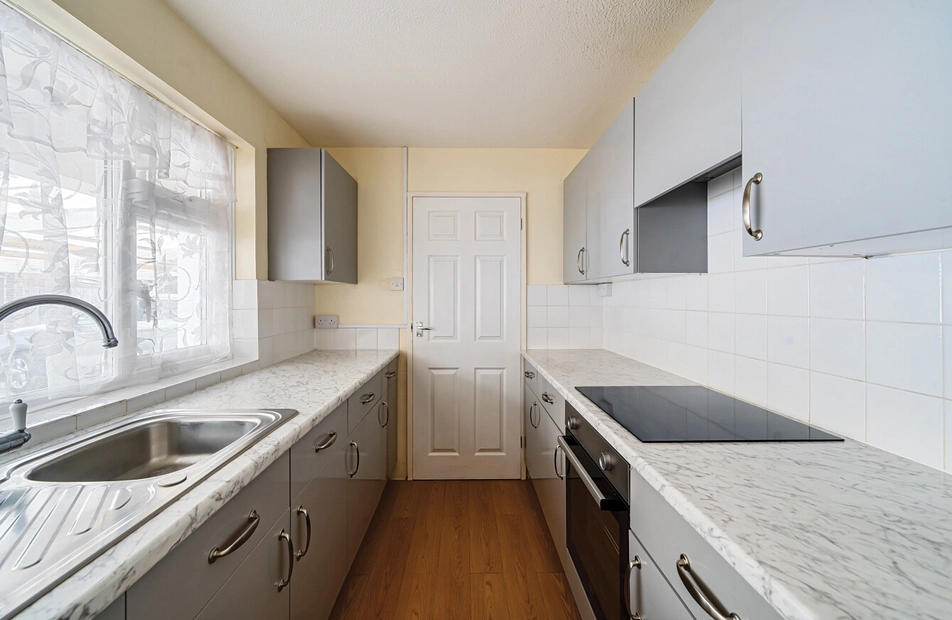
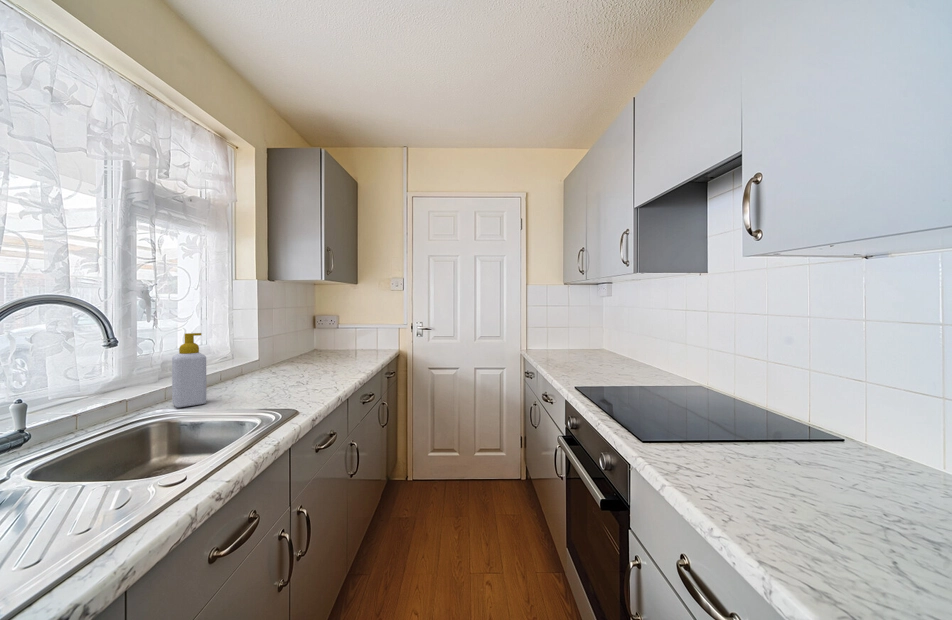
+ soap bottle (189, 368)
